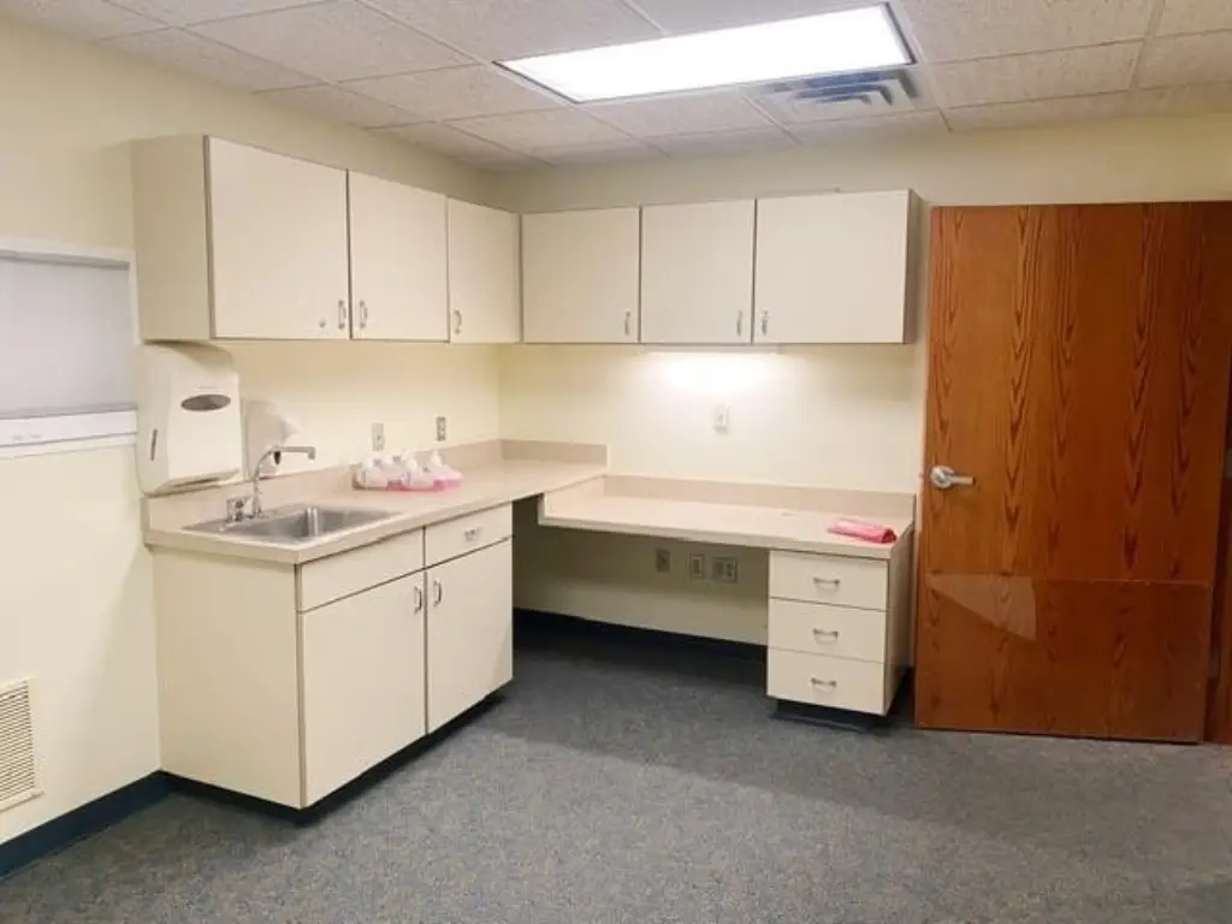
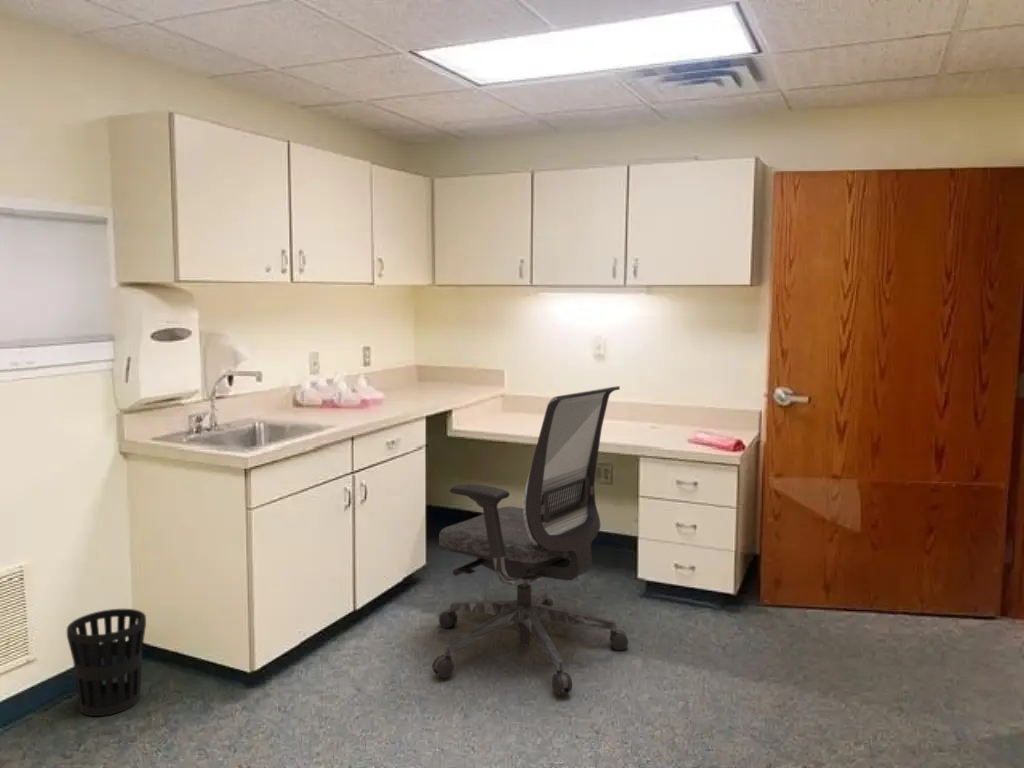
+ wastebasket (108, 662)
+ office chair (517, 517)
